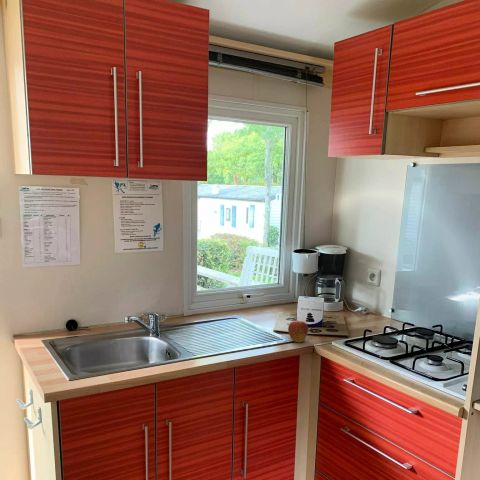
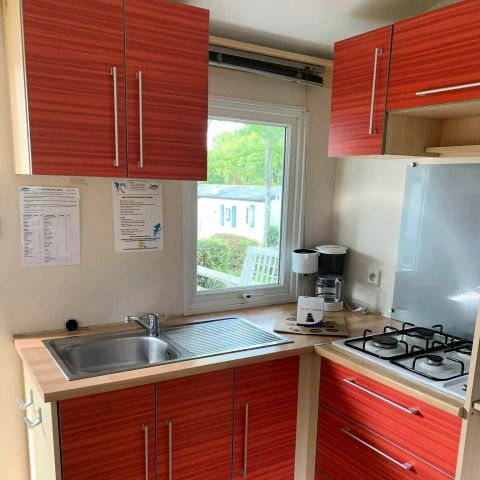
- apple (298, 329)
